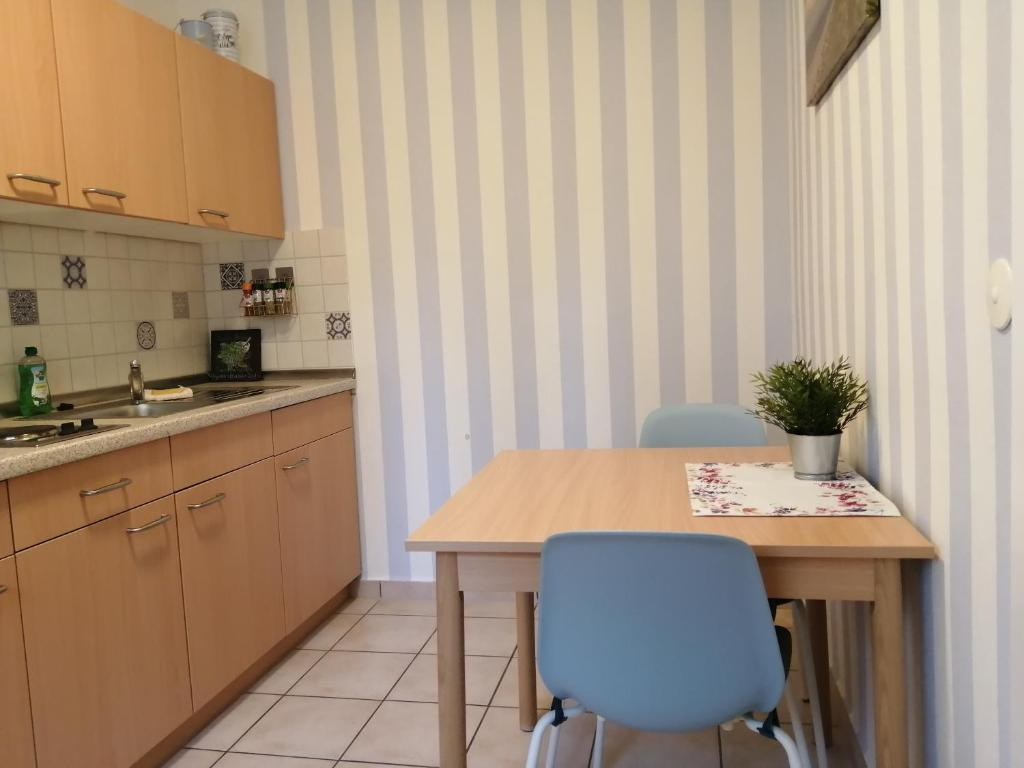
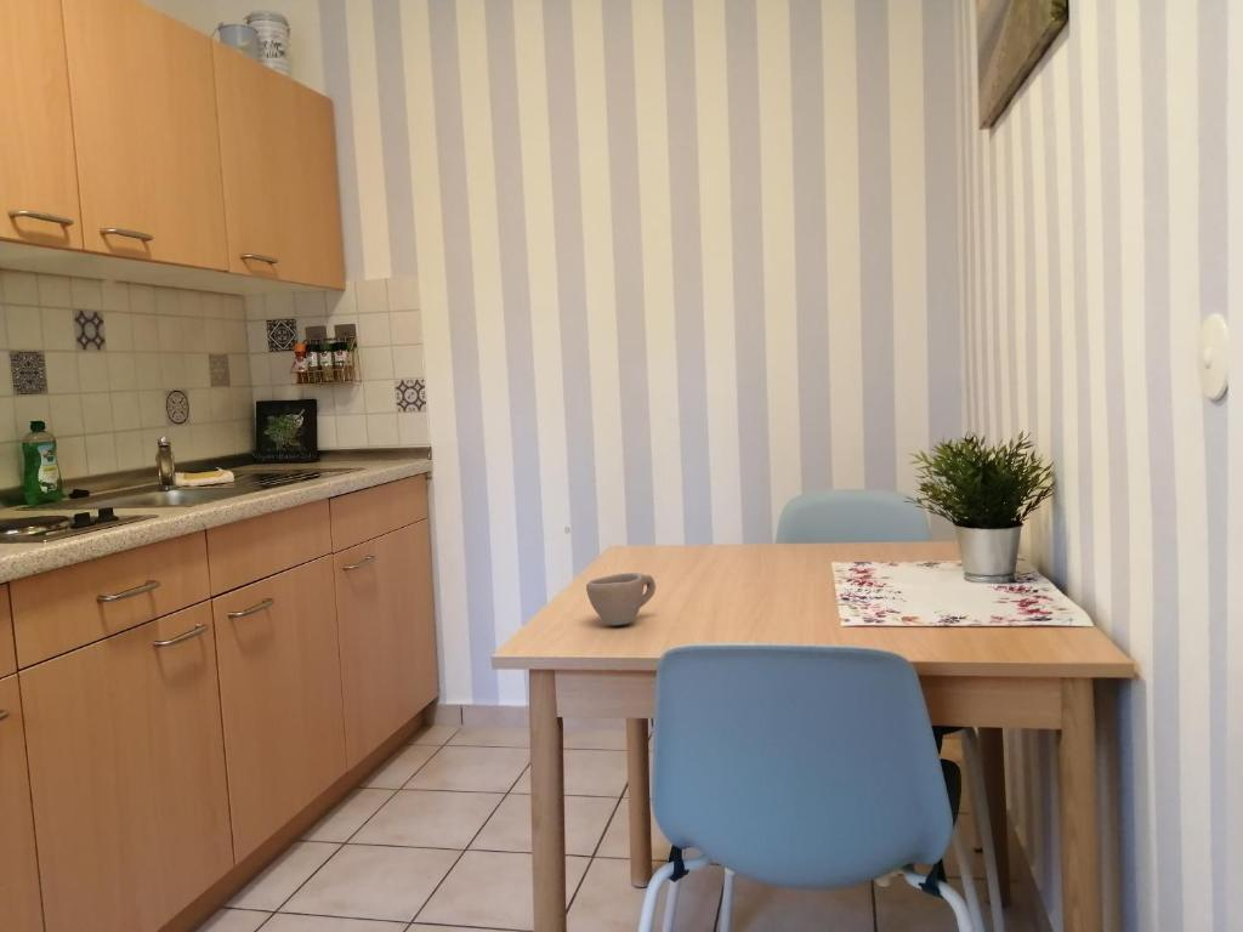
+ cup (623, 598)
